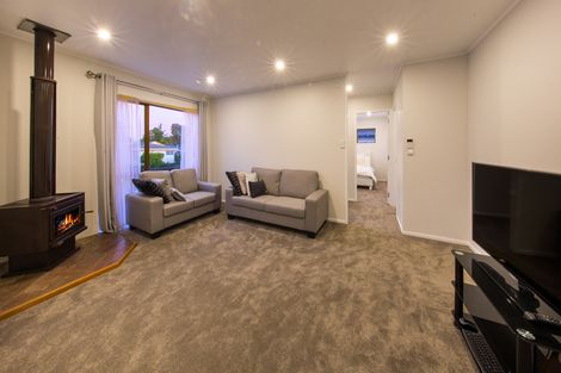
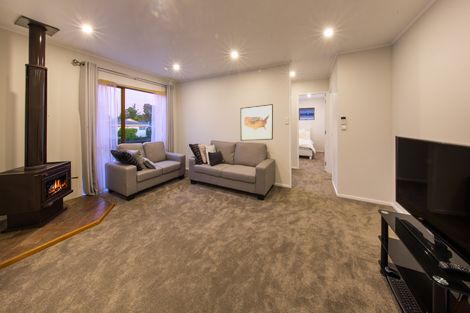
+ wall art (256, 123)
